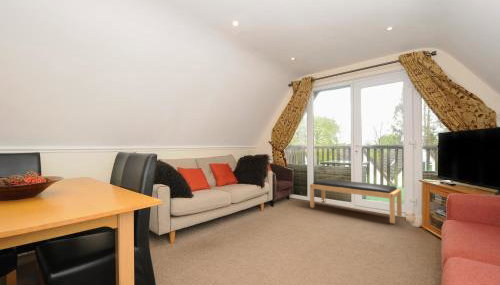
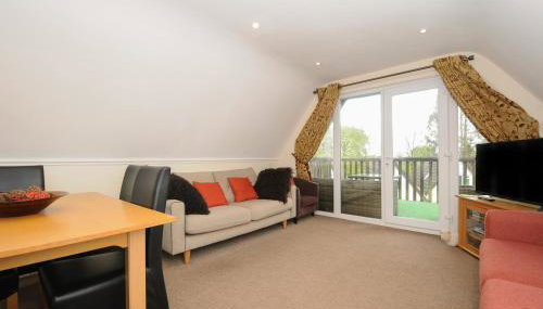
- bench (352, 193)
